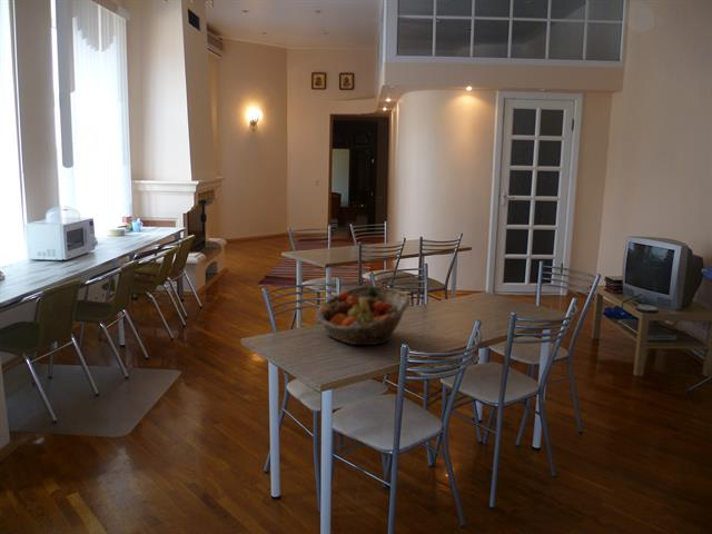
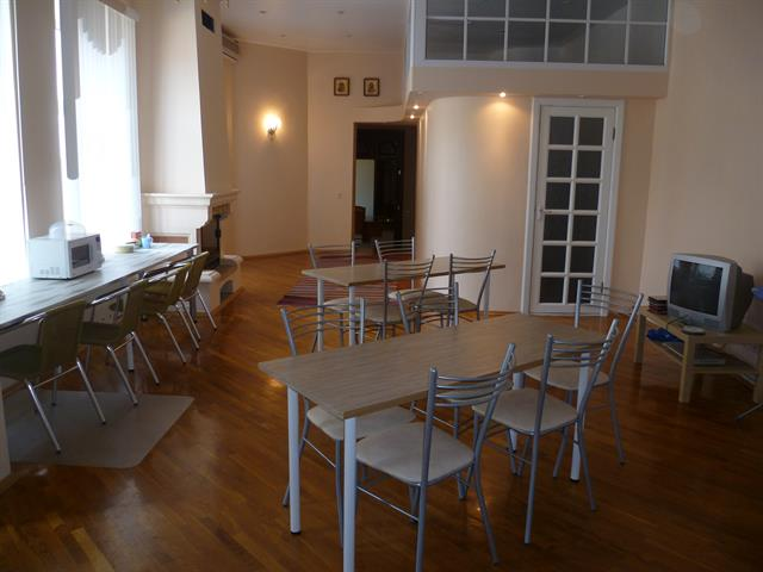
- fruit basket (362, 314)
